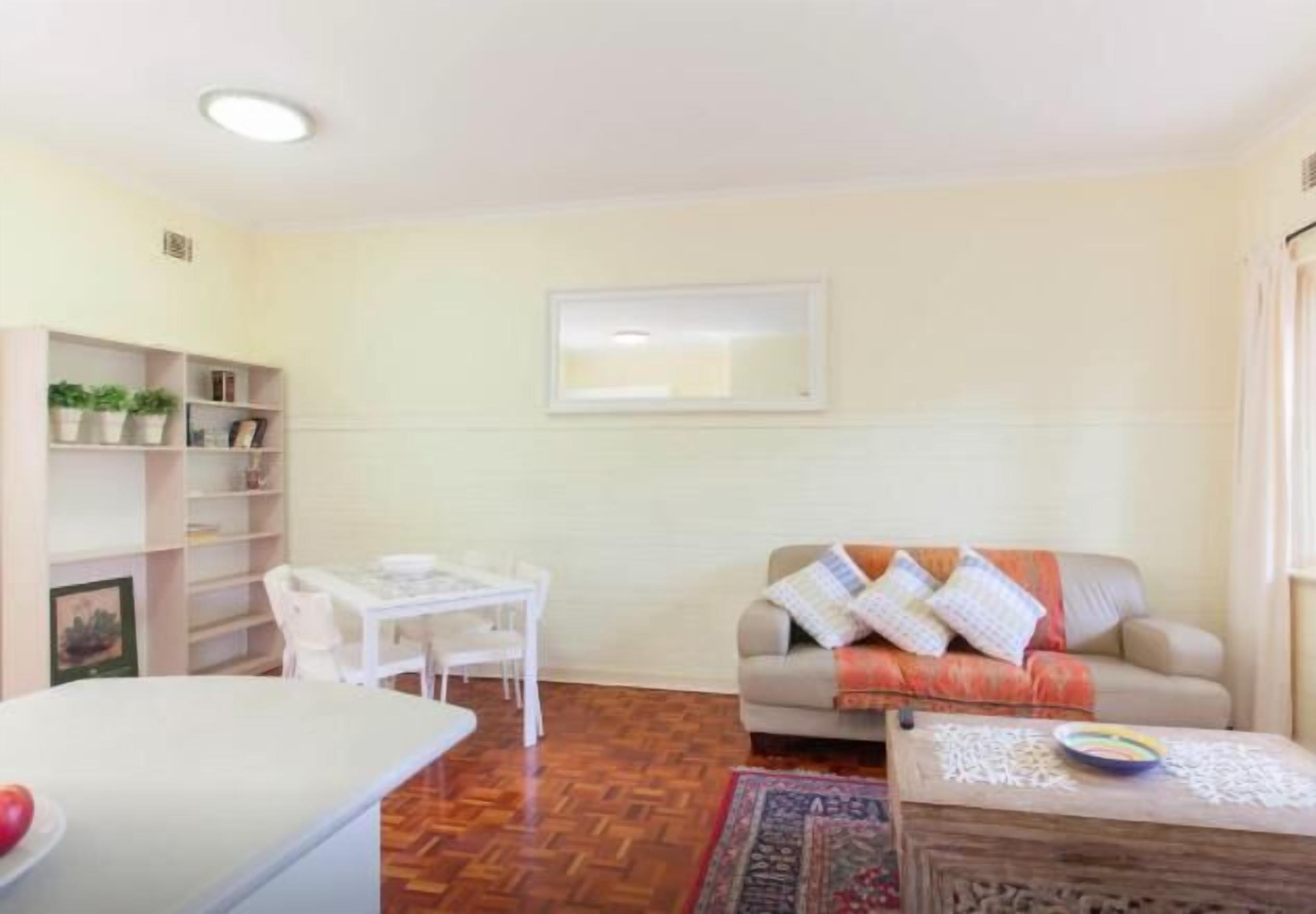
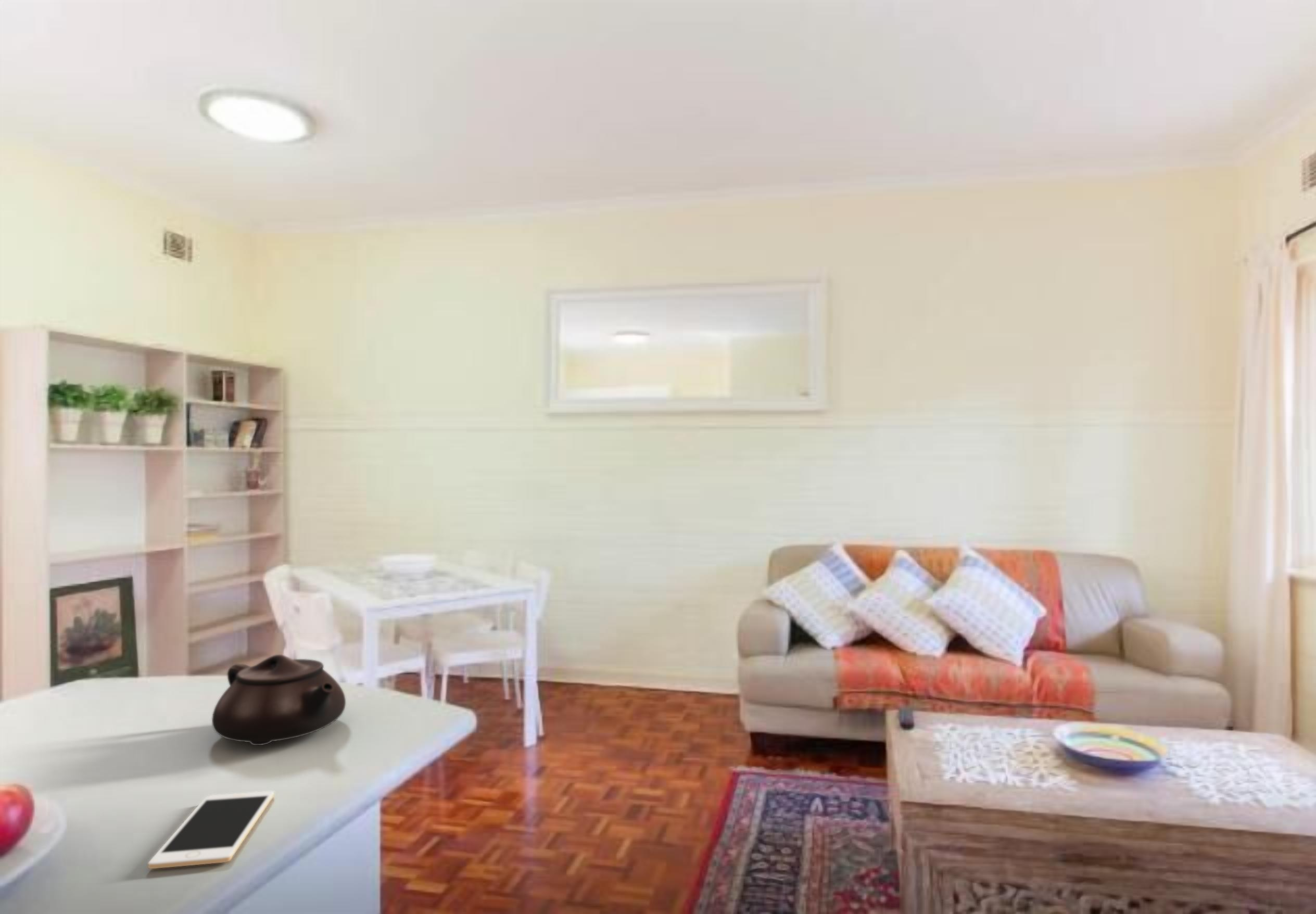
+ cell phone (217, 826)
+ teapot (281, 691)
